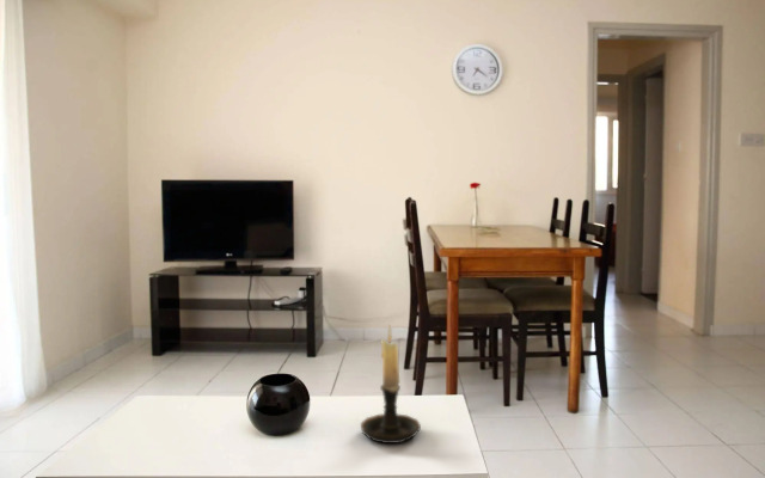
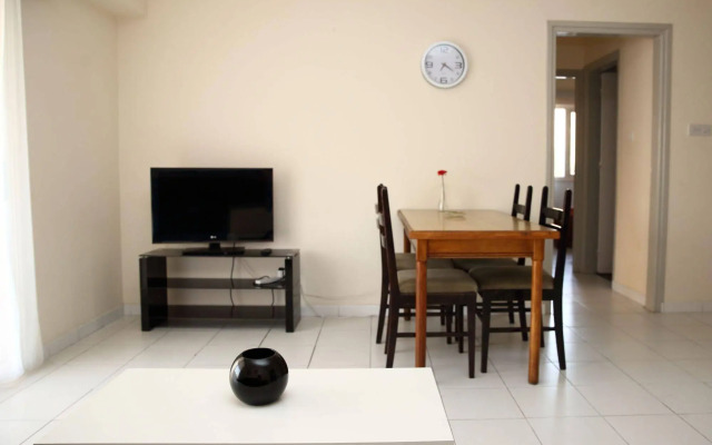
- candle holder (391, 375)
